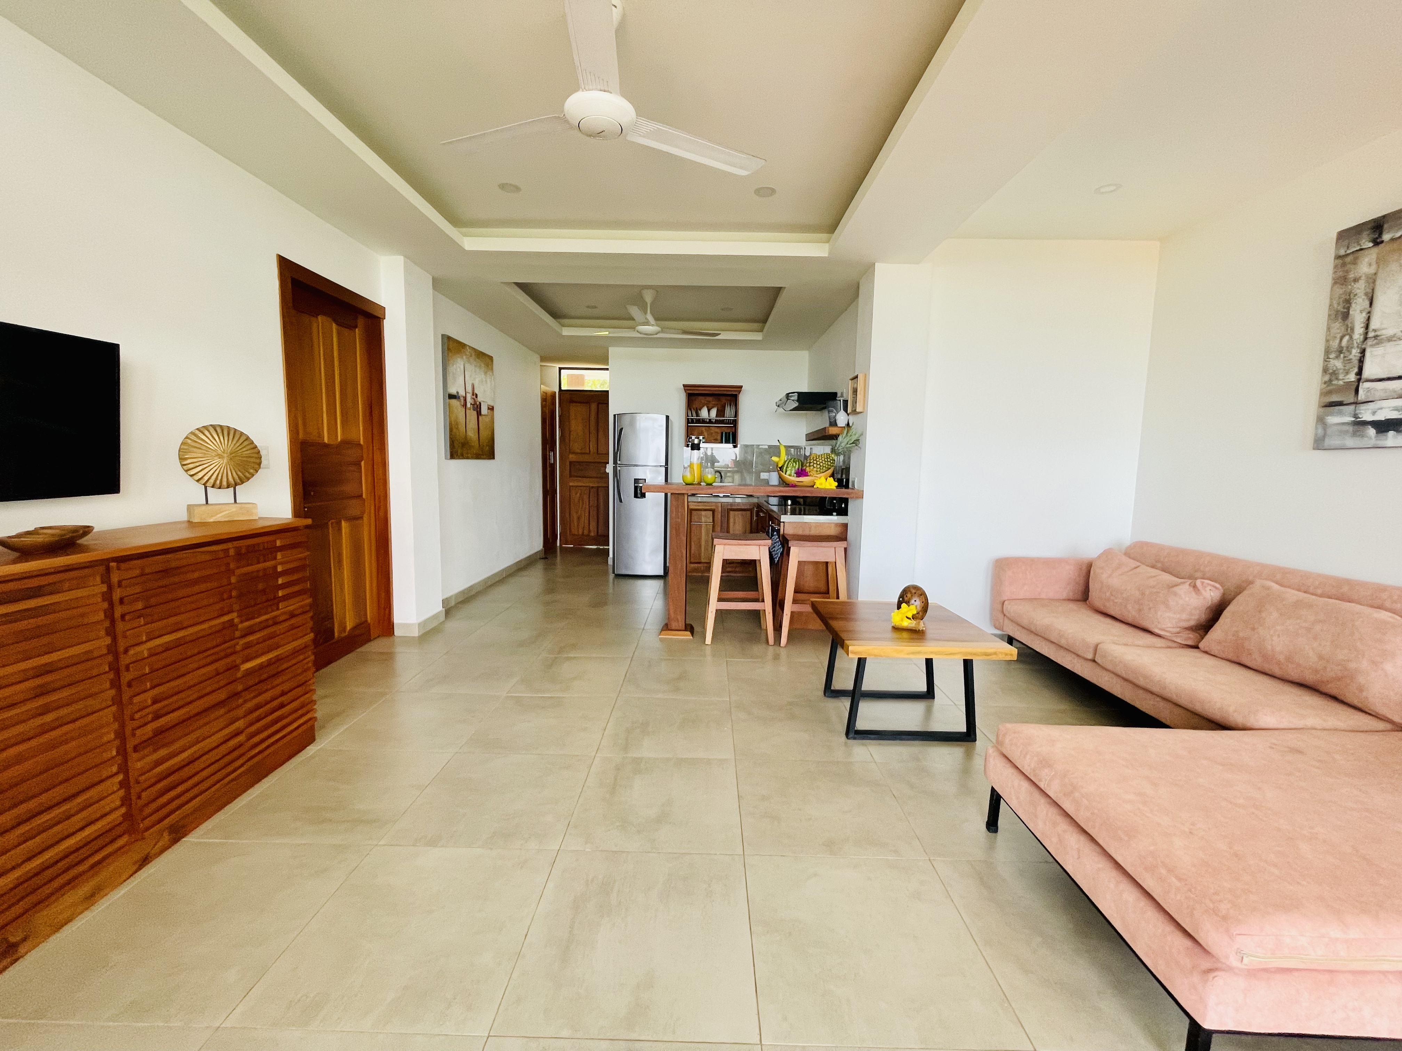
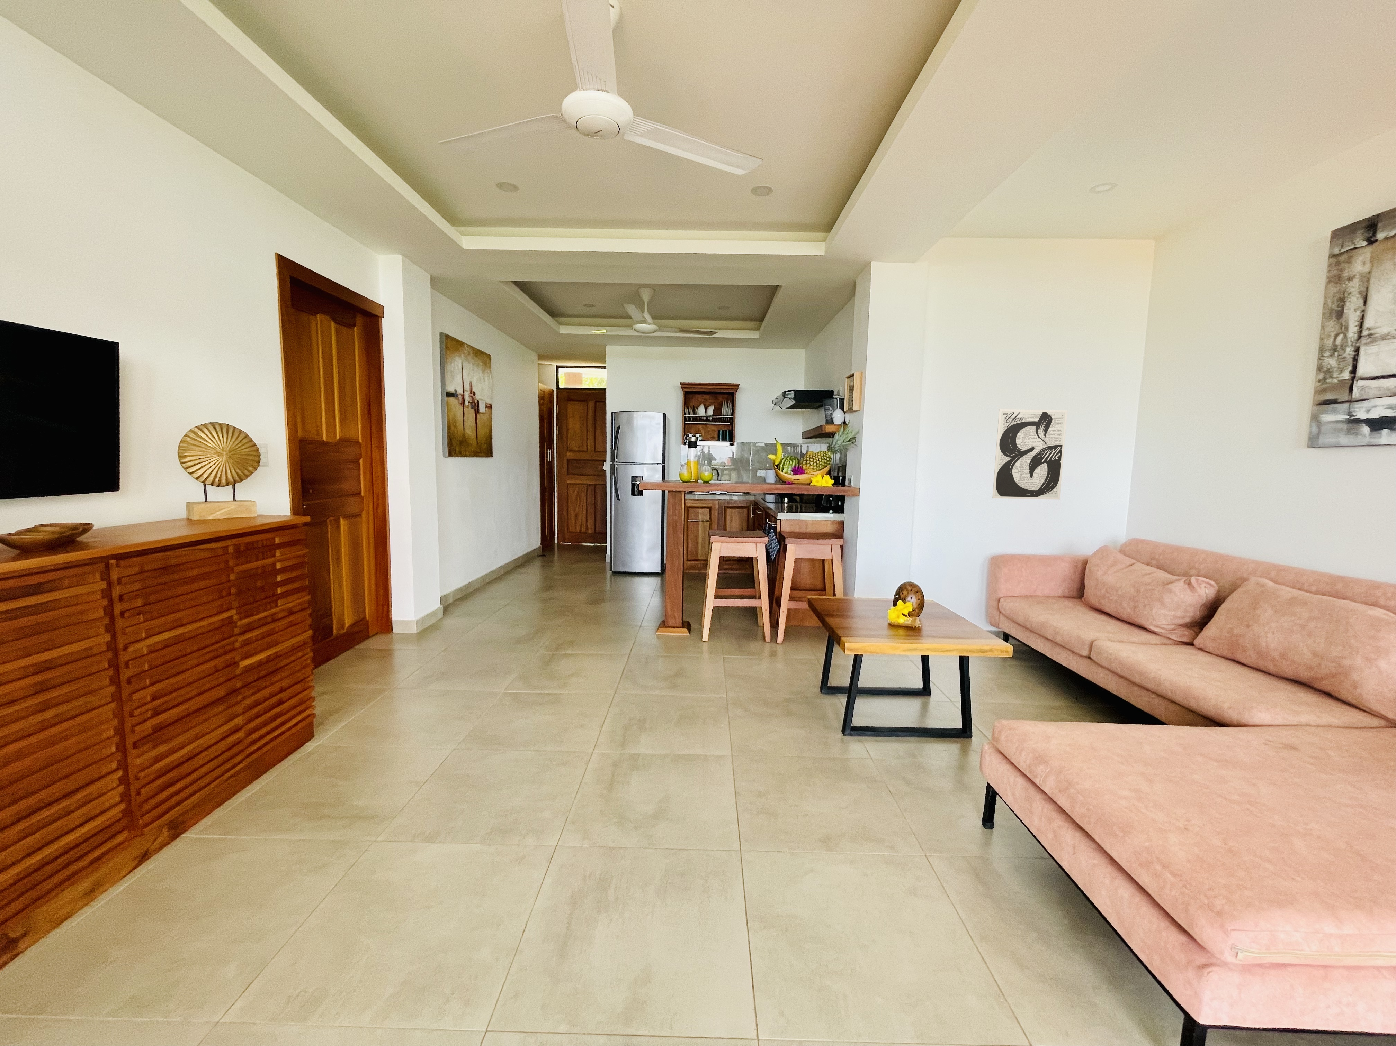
+ wall art (1029, 455)
